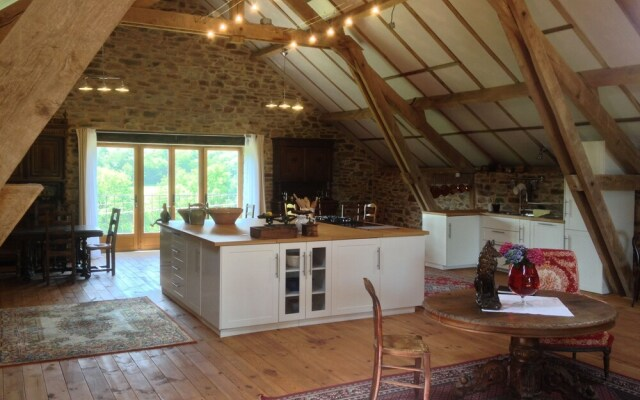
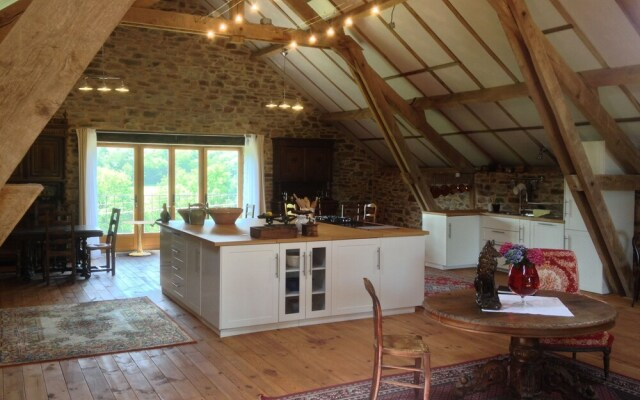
+ side table (139, 238)
